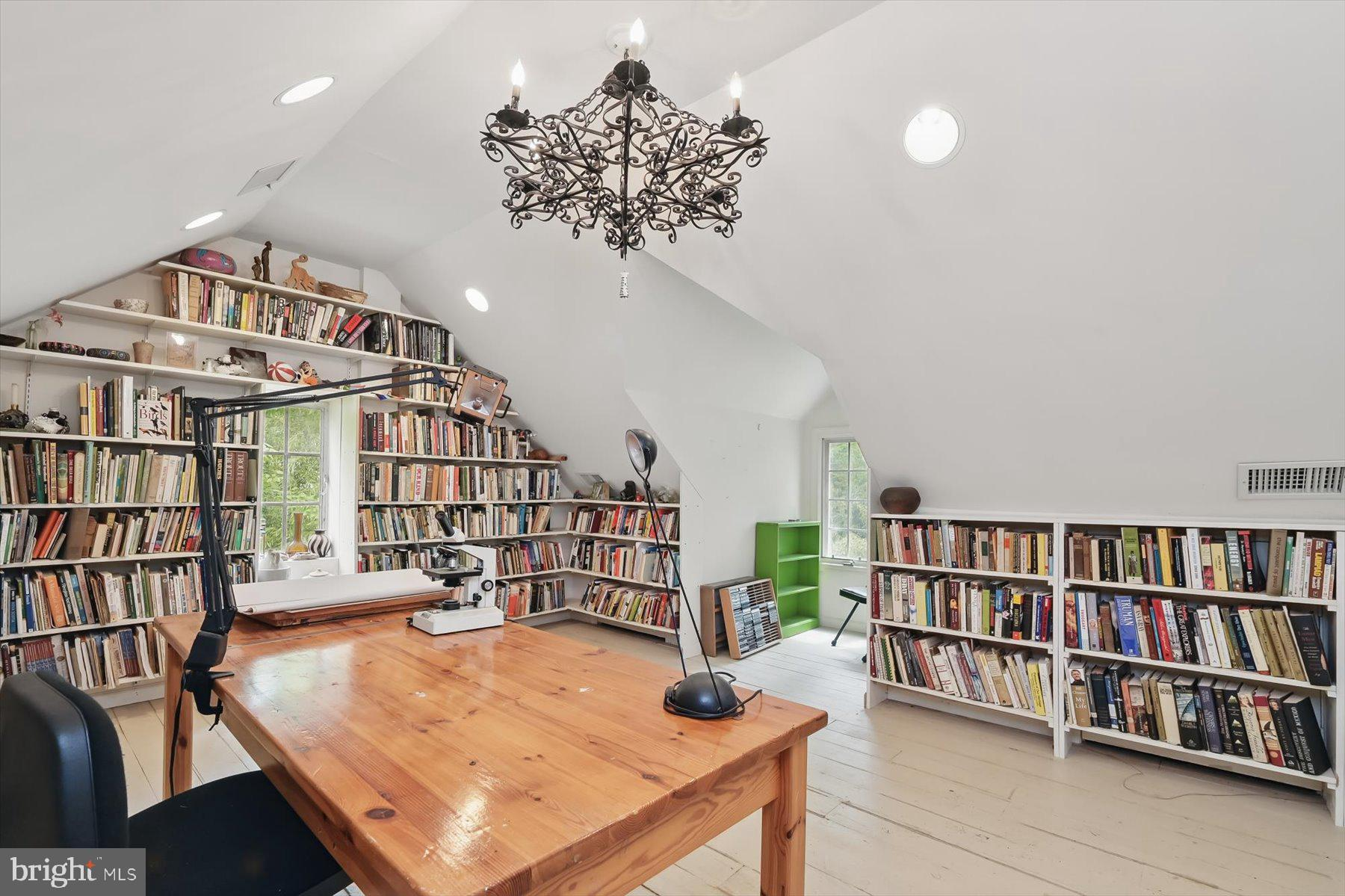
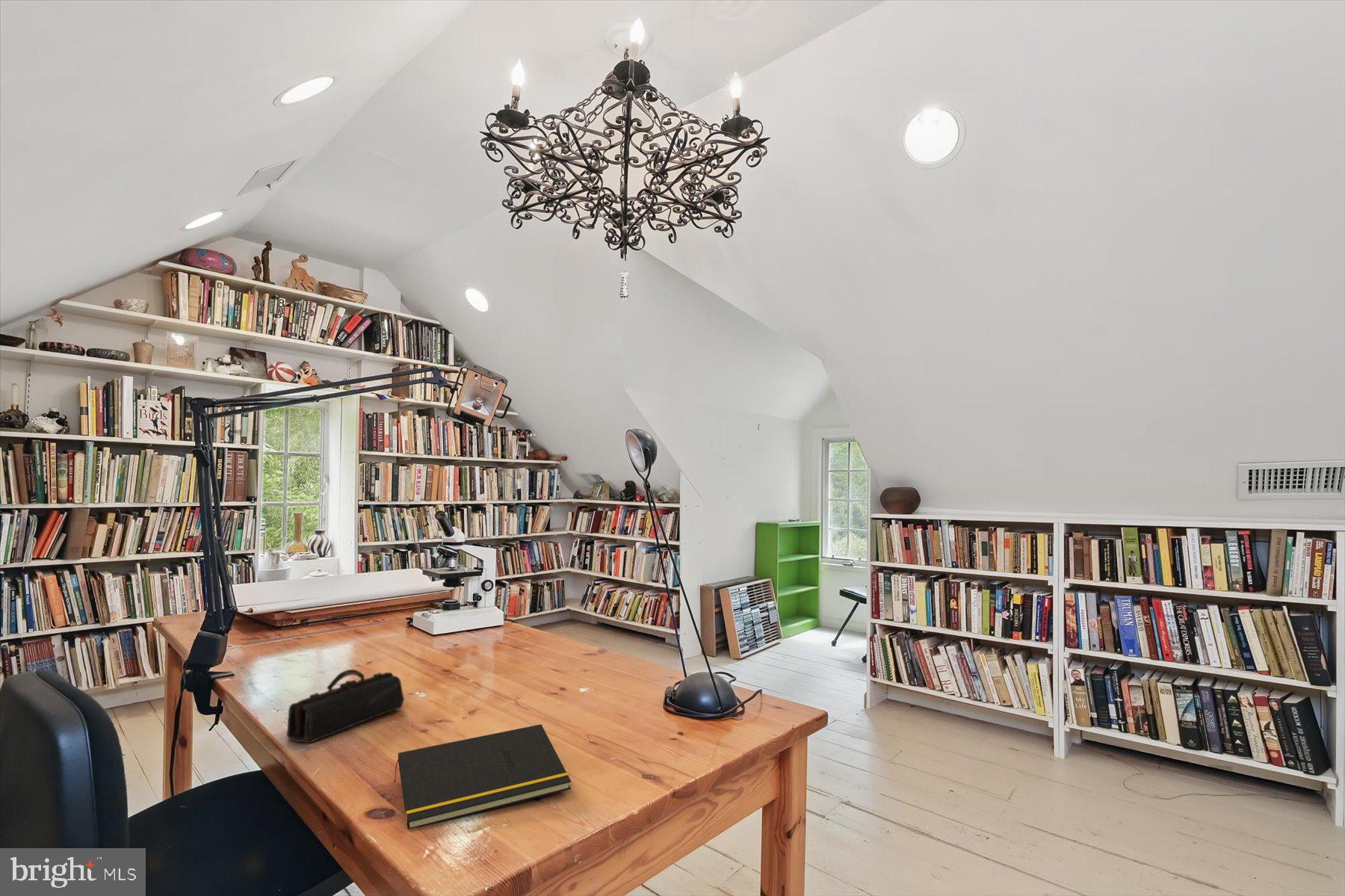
+ pencil case (348, 695)
+ notepad (483, 770)
